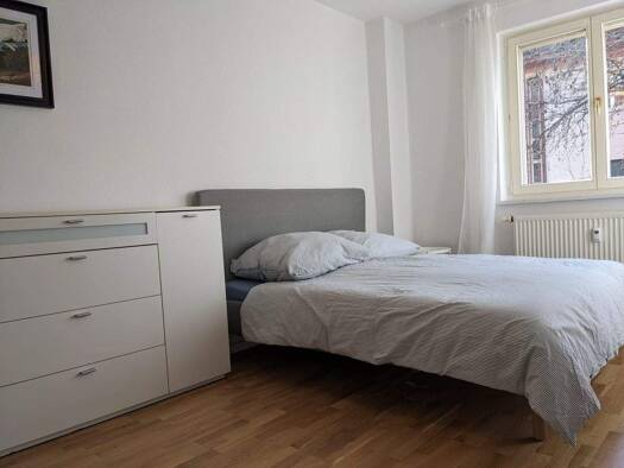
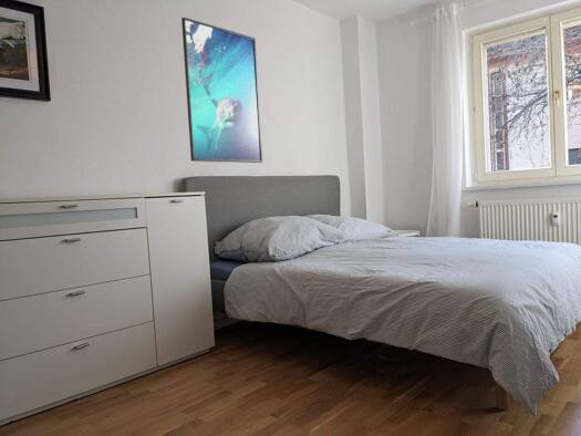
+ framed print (225, 95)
